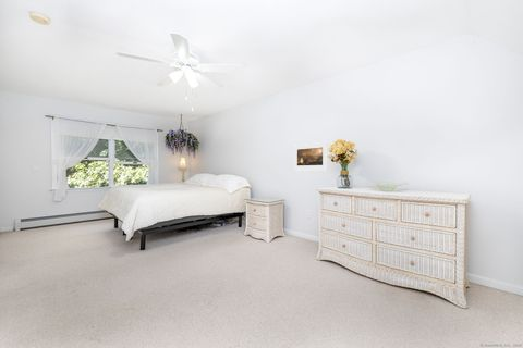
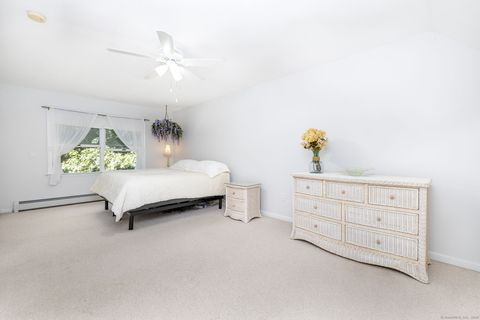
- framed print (309, 157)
